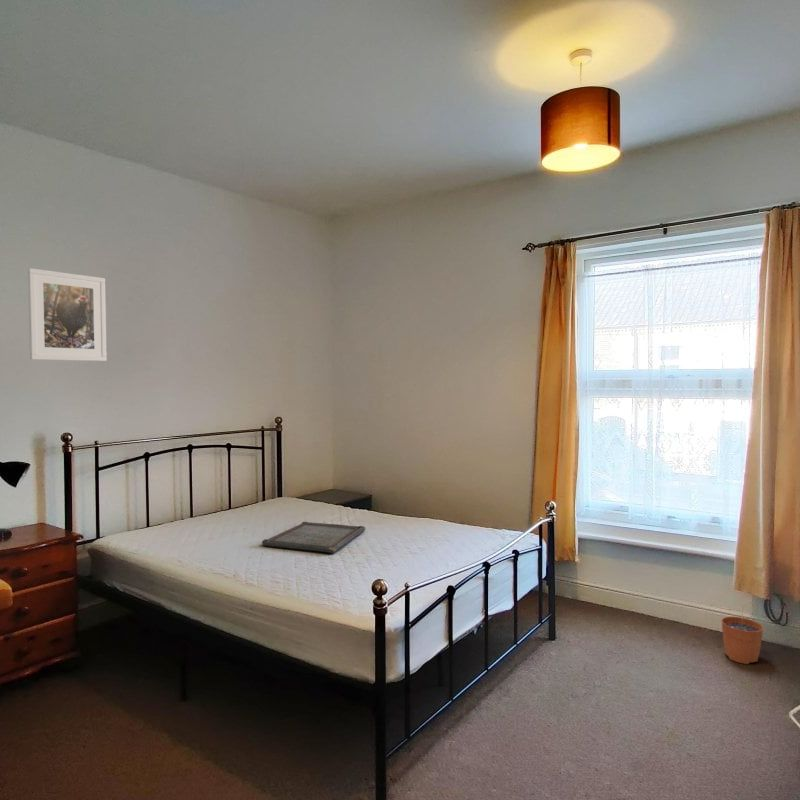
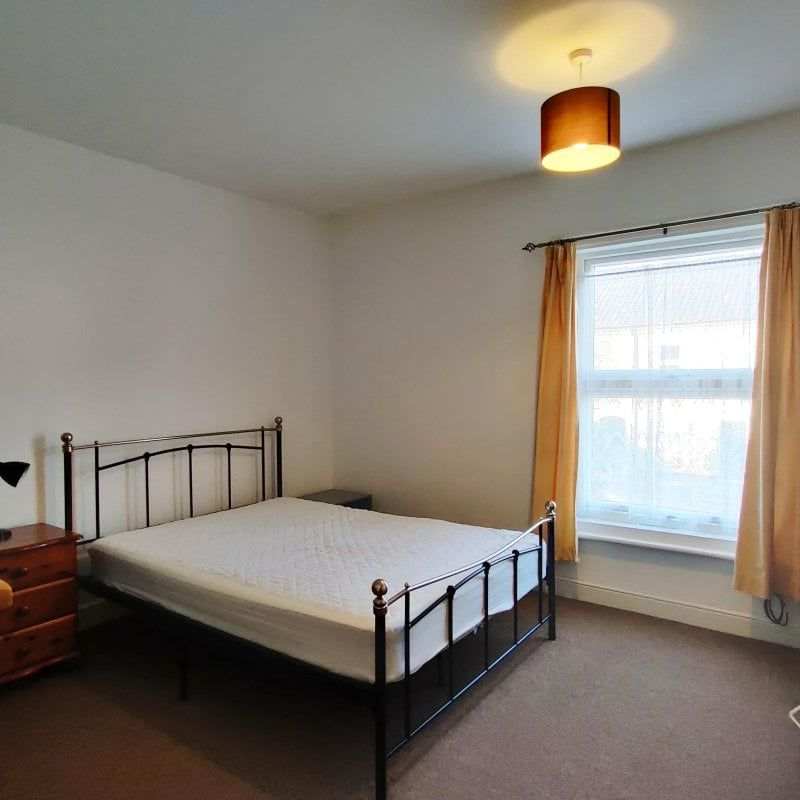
- serving tray (317, 535)
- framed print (69, 317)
- plant pot (741, 632)
